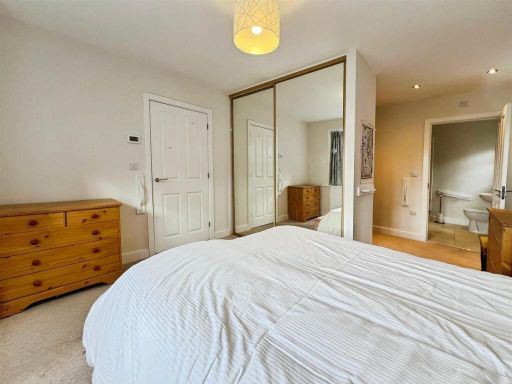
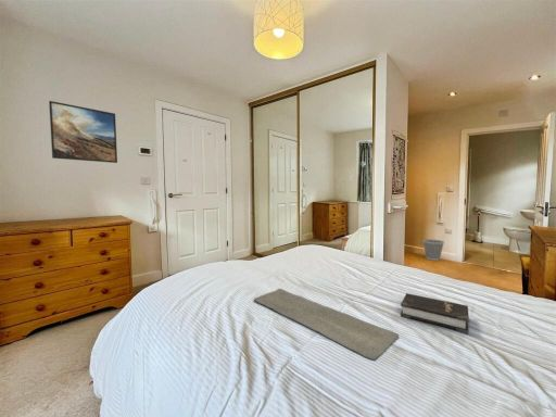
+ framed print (86, 134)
+ wastebasket (432, 250)
+ bath mat (314, 314)
+ hardback book (433, 309)
